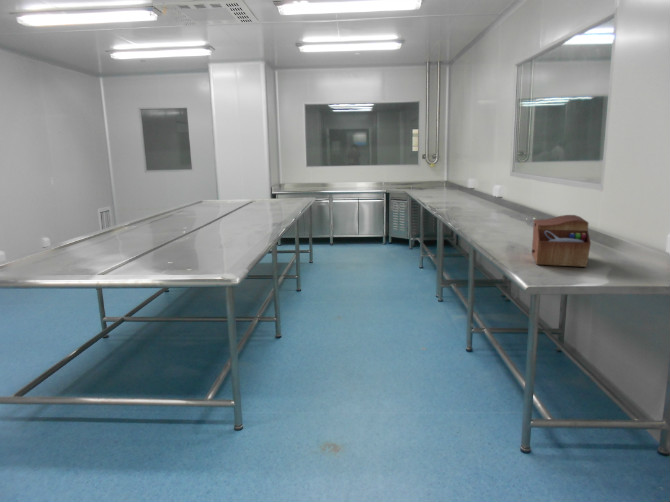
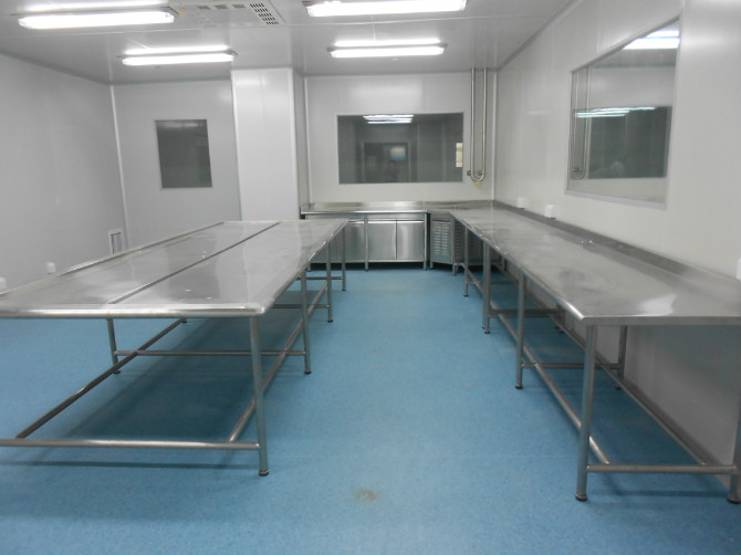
- sewing box (558, 239)
